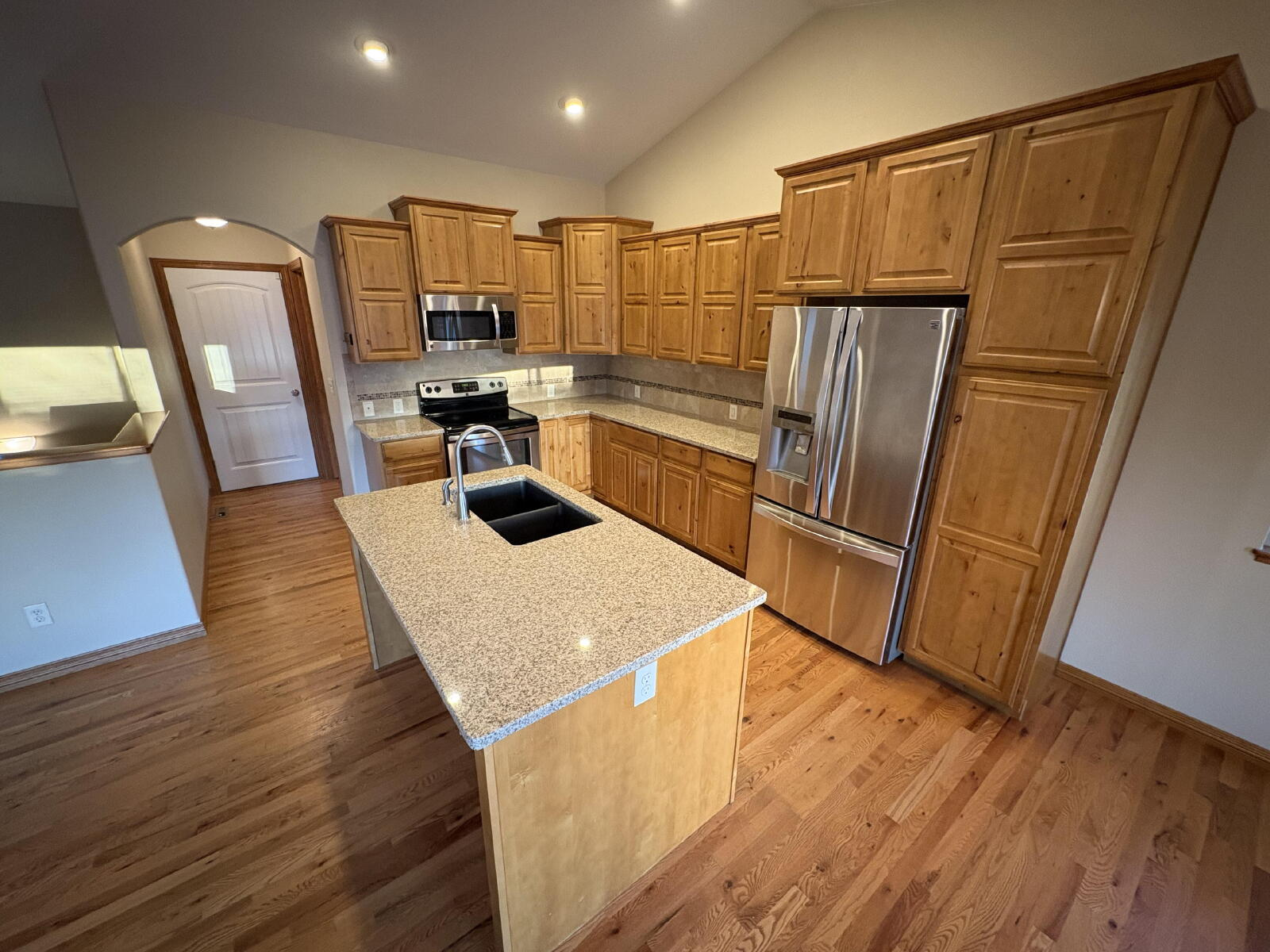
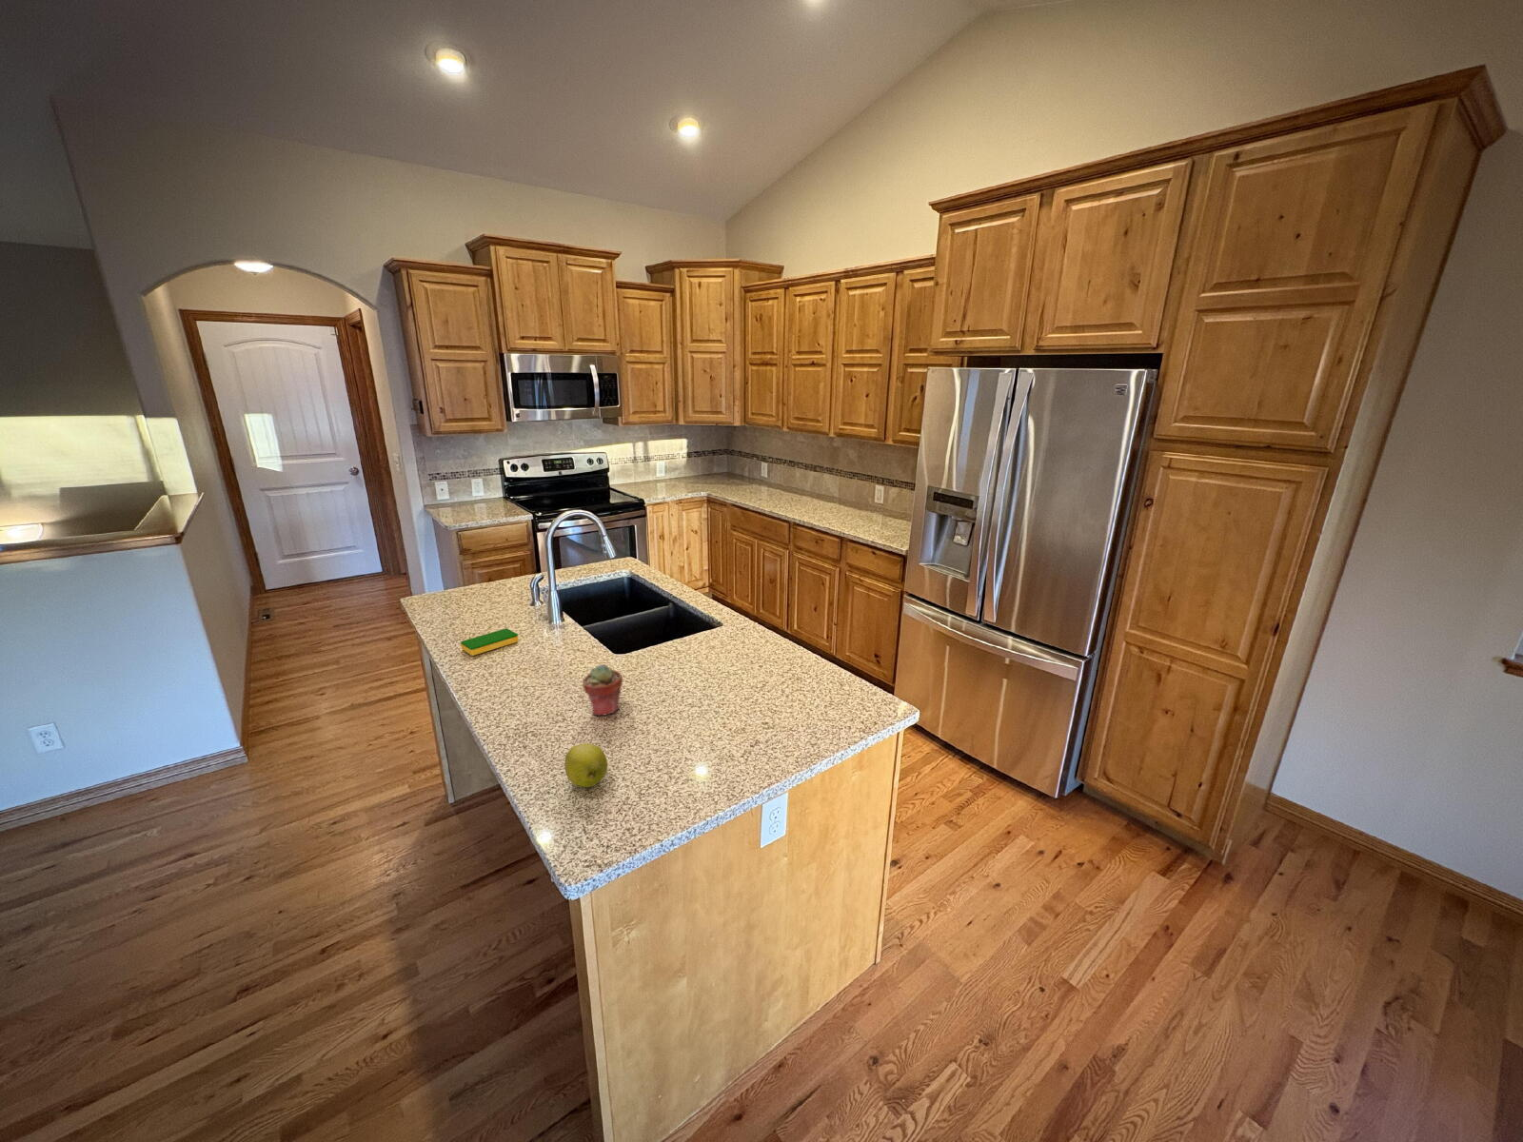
+ potted succulent (602, 687)
+ apple (585, 764)
+ dish sponge (489, 642)
